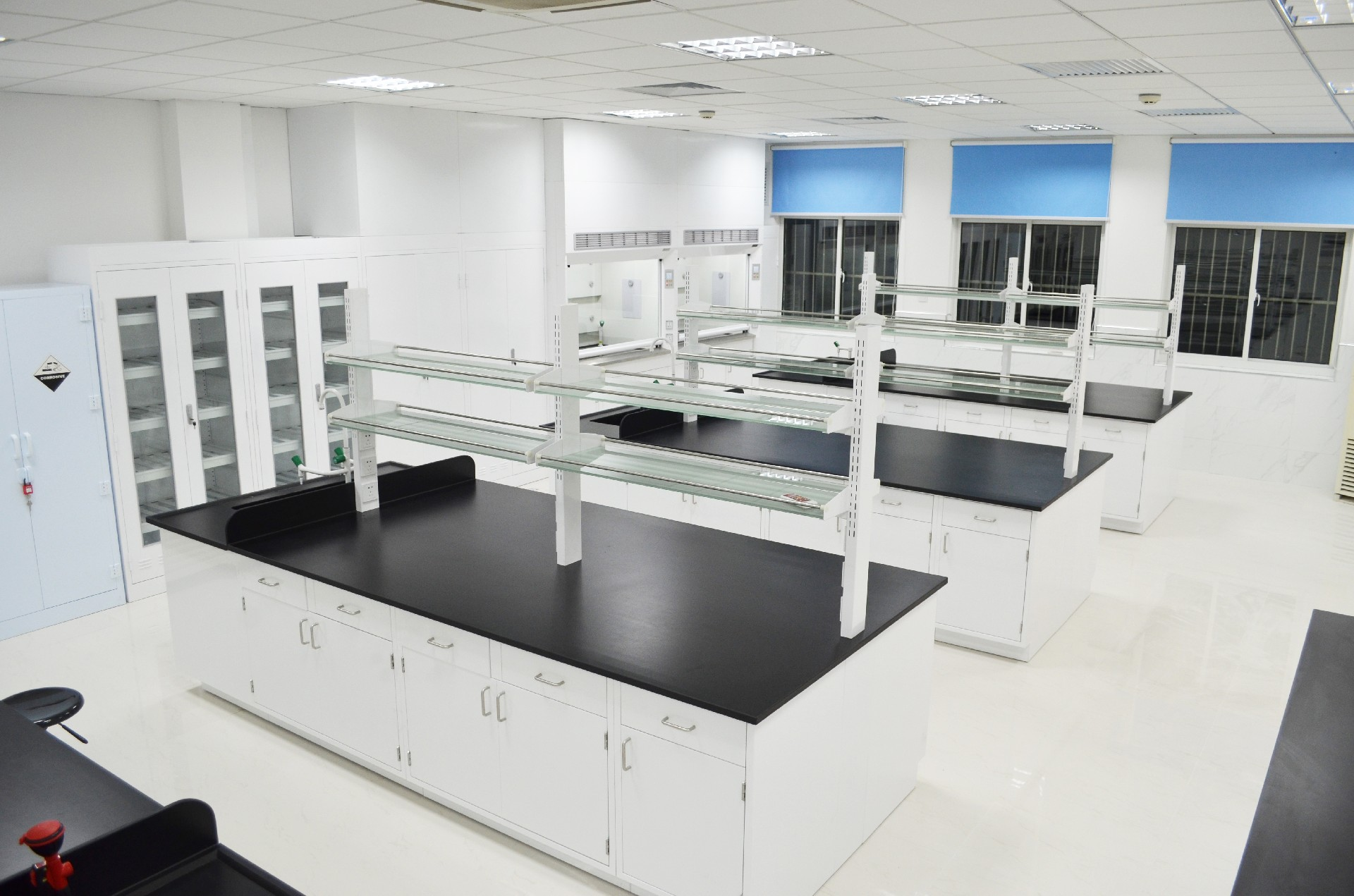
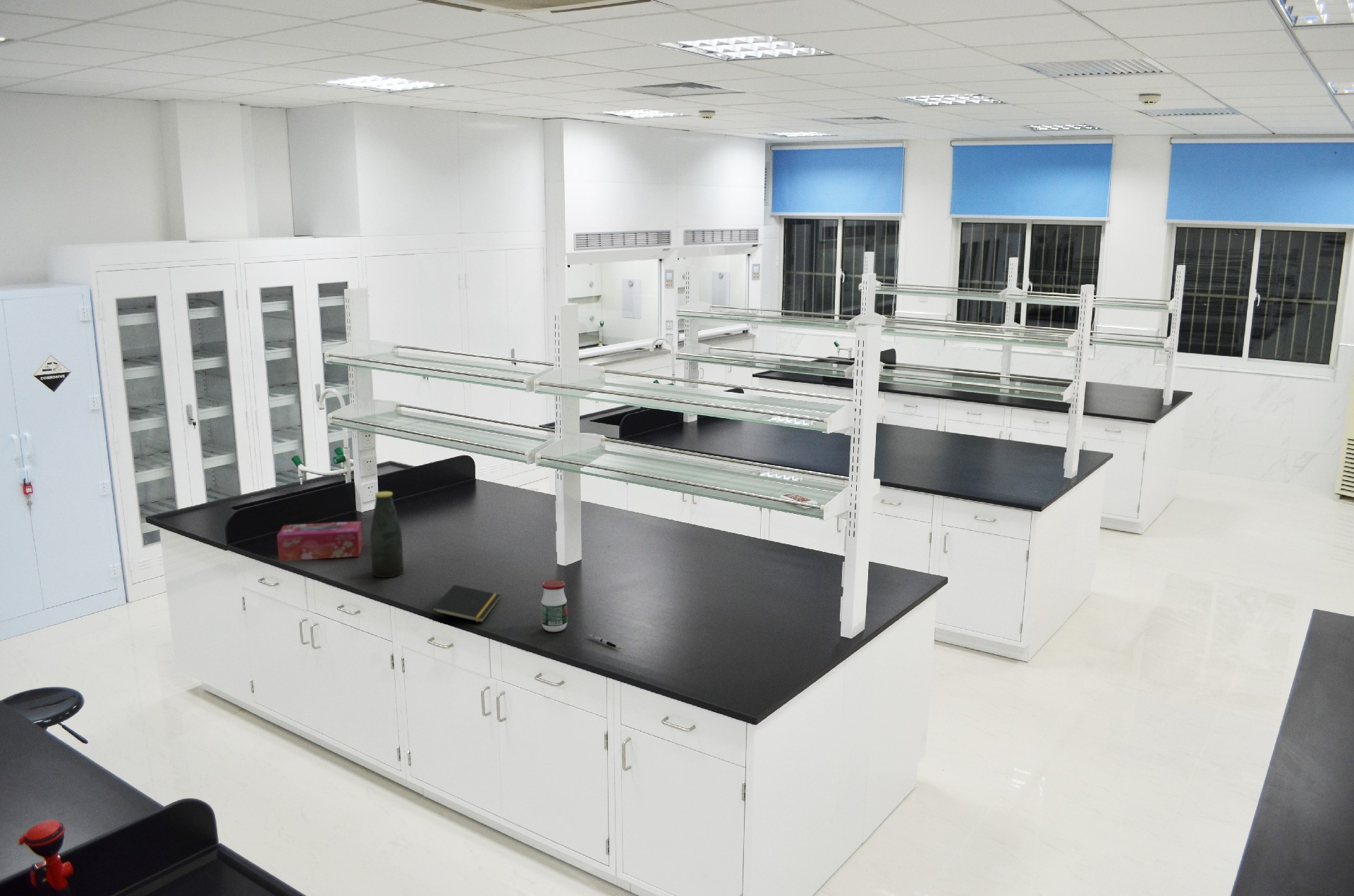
+ pen (604, 642)
+ bottle (386, 533)
+ notepad (468, 603)
+ jar (554, 606)
+ tissue box (321, 540)
